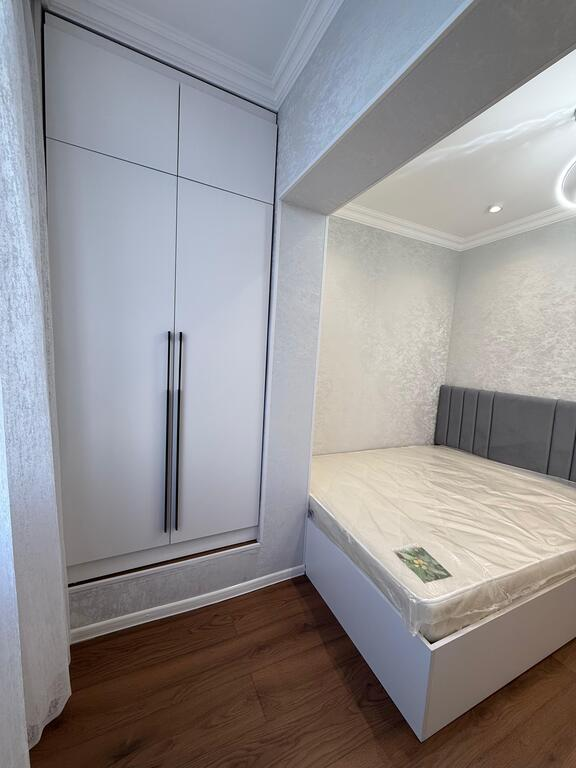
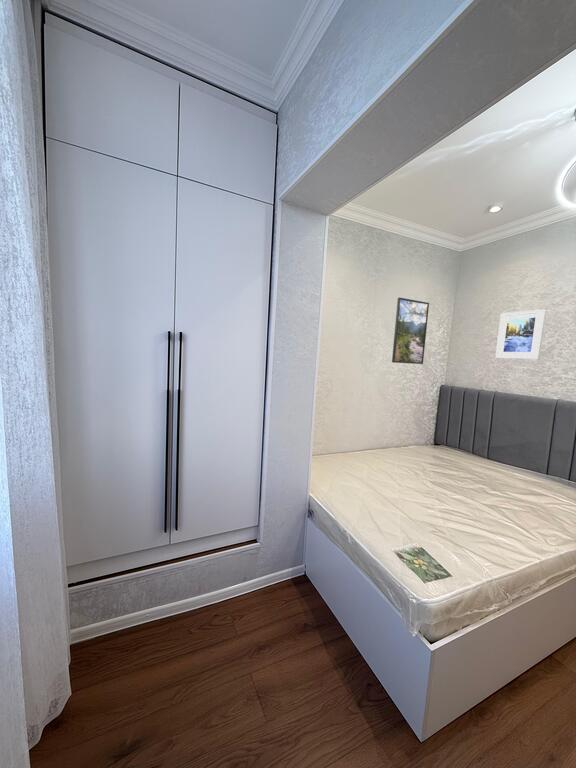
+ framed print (519, 335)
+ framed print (410, 332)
